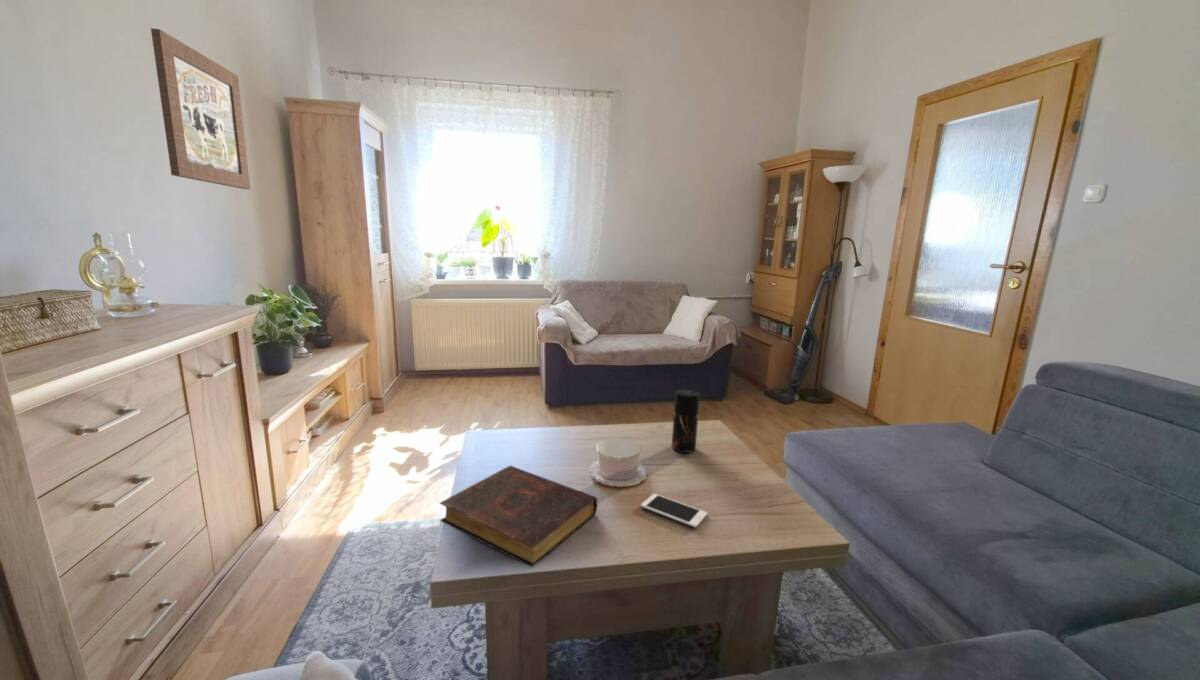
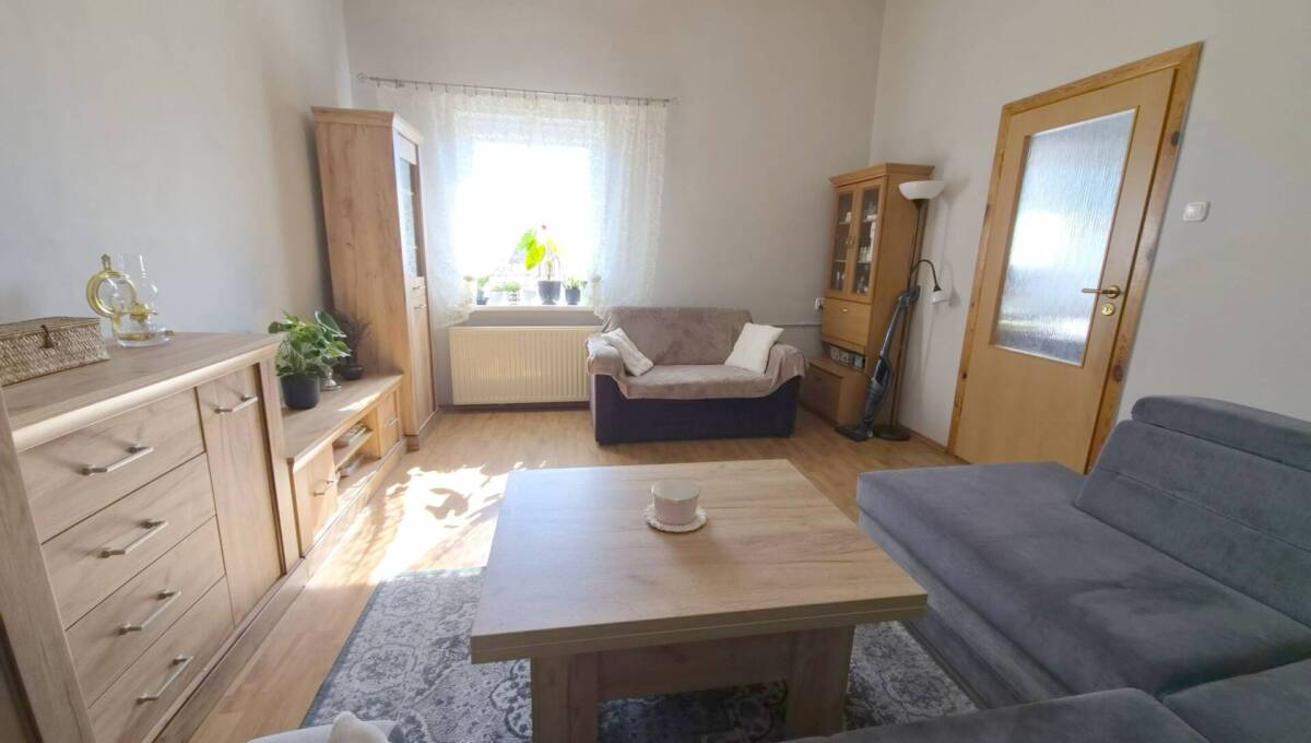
- pepper grinder (685, 420)
- book (520, 508)
- cell phone (673, 509)
- wall art (207, 120)
